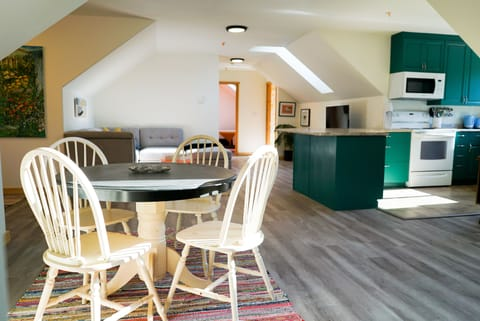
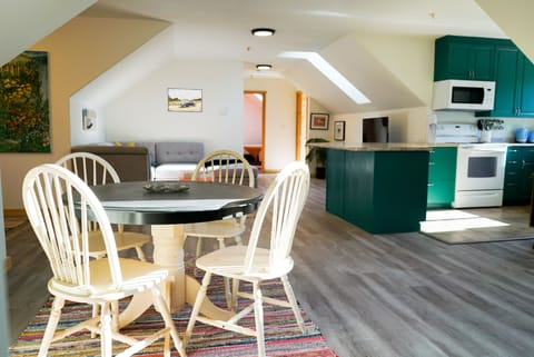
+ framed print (185, 100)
